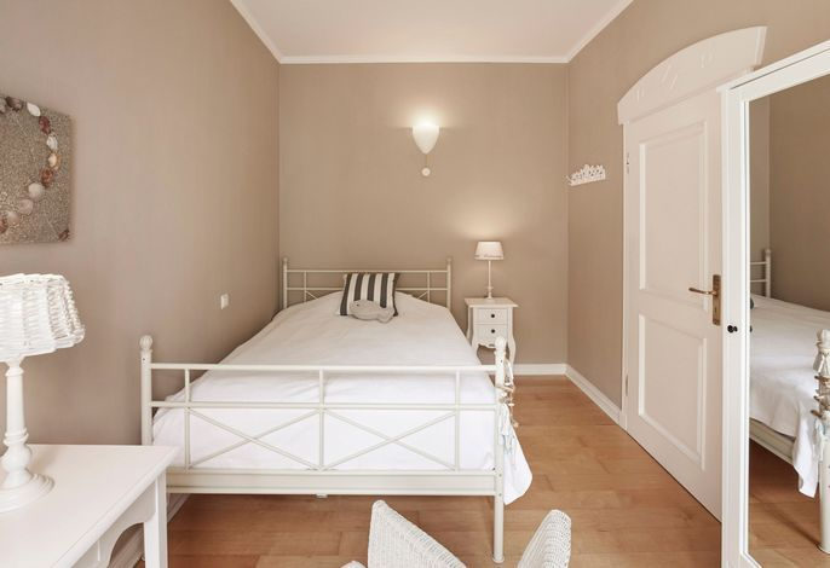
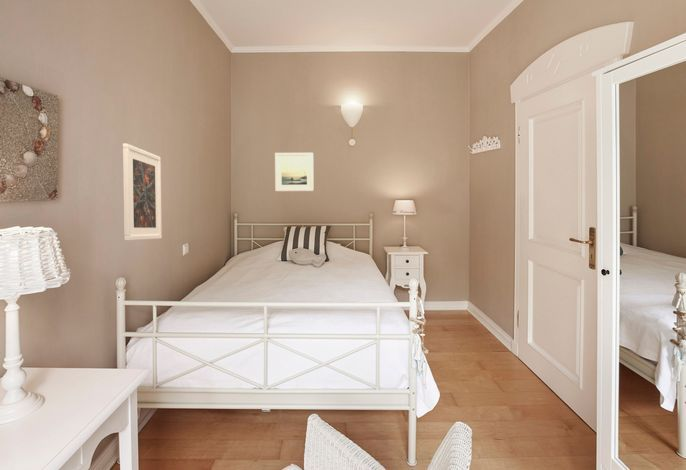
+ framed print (144, 195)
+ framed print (294, 172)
